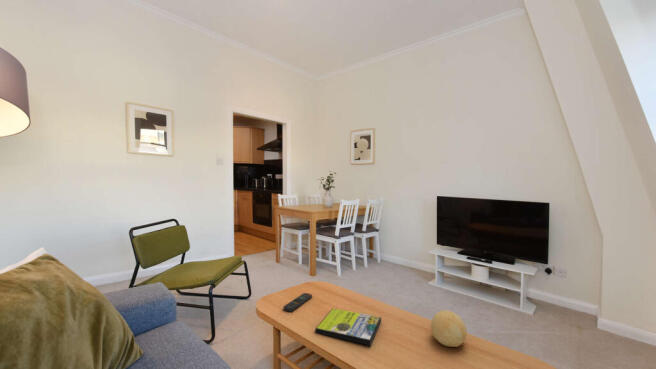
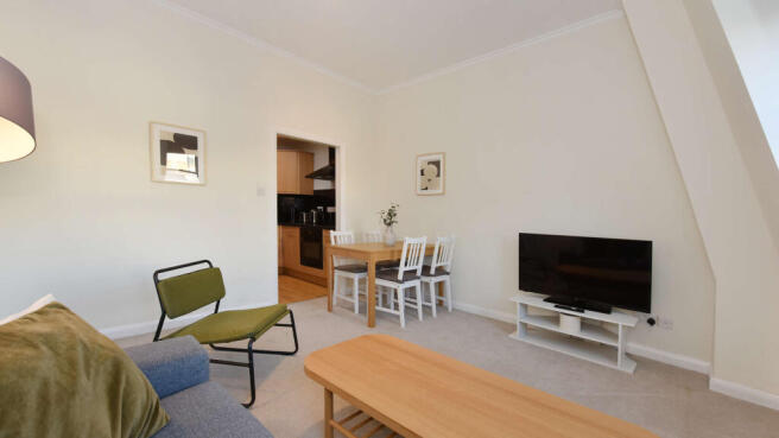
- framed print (349, 324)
- decorative ball (448, 327)
- remote control (298, 301)
